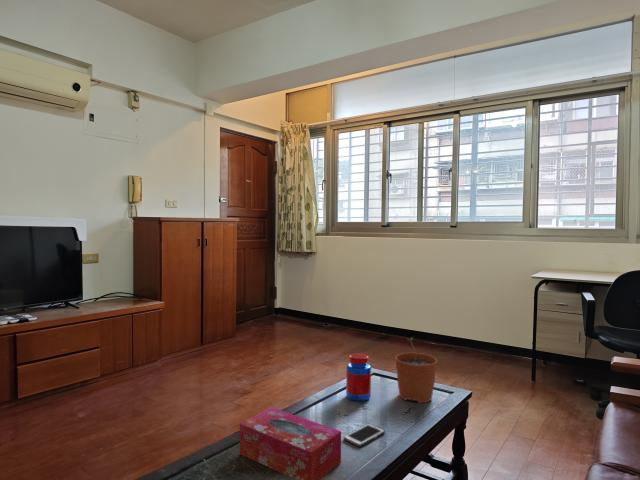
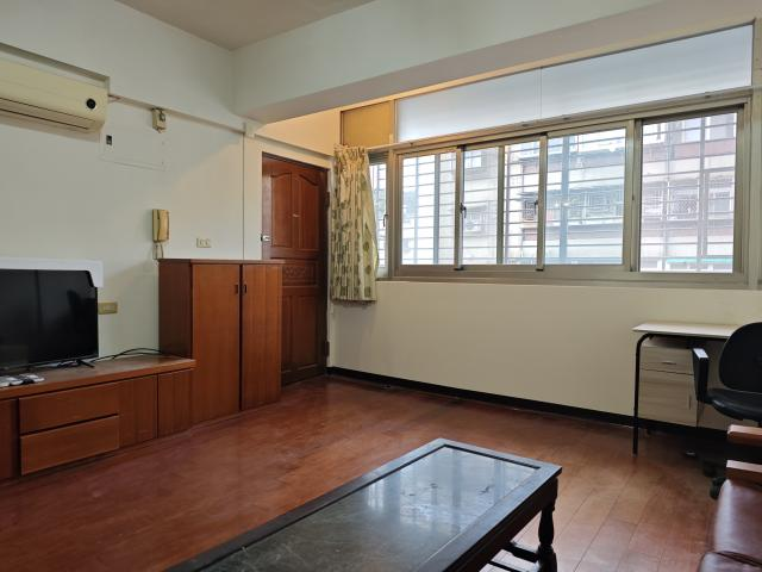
- tissue box (289, 442)
- cell phone (364, 434)
- plant pot (415, 368)
- jar (358, 376)
